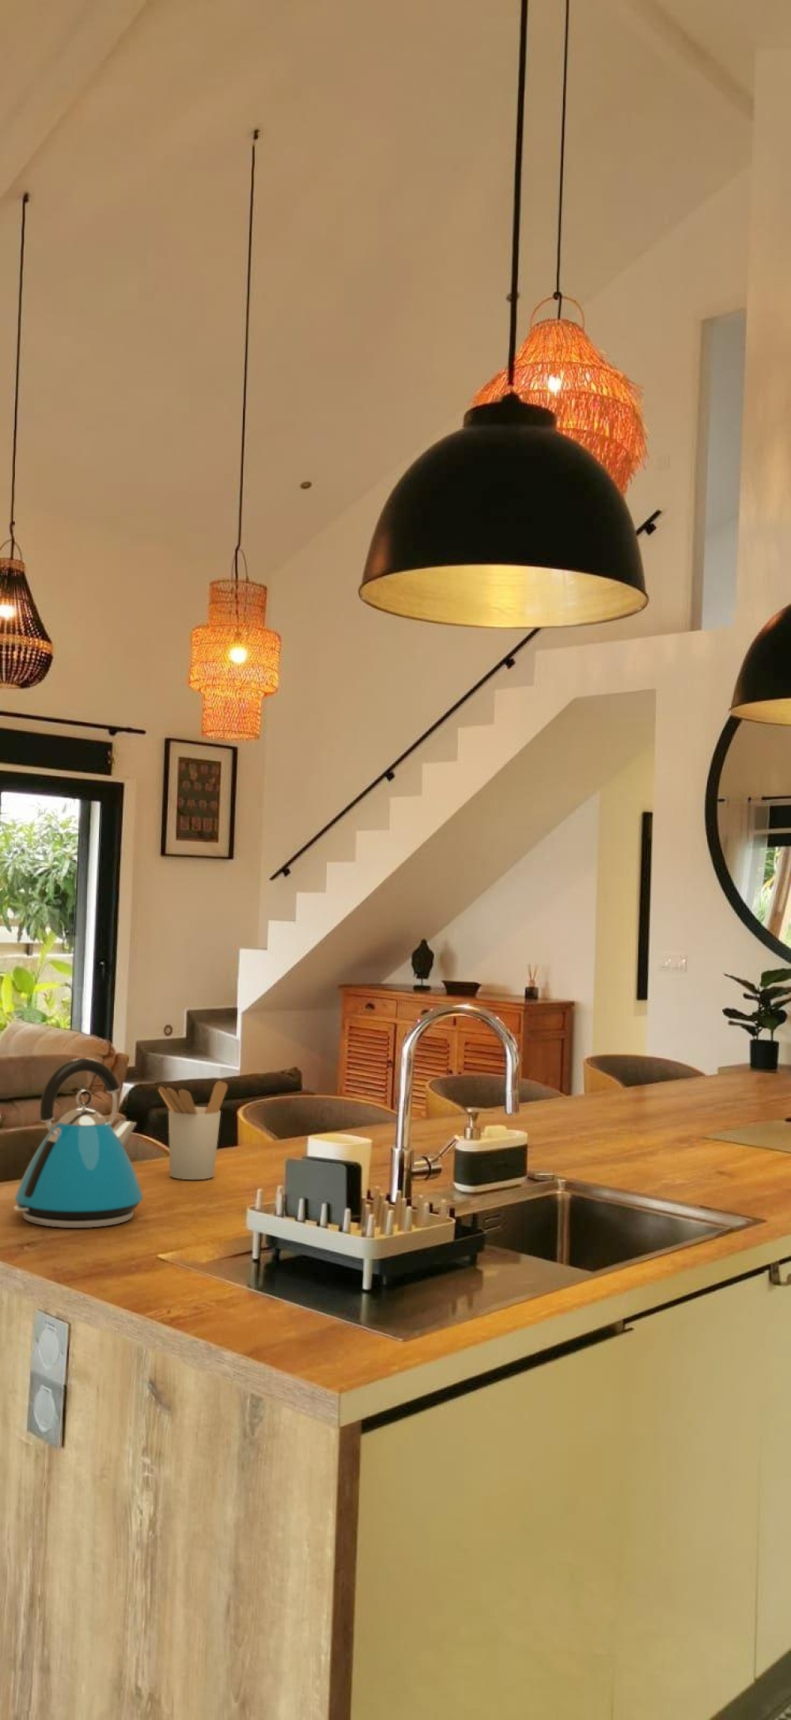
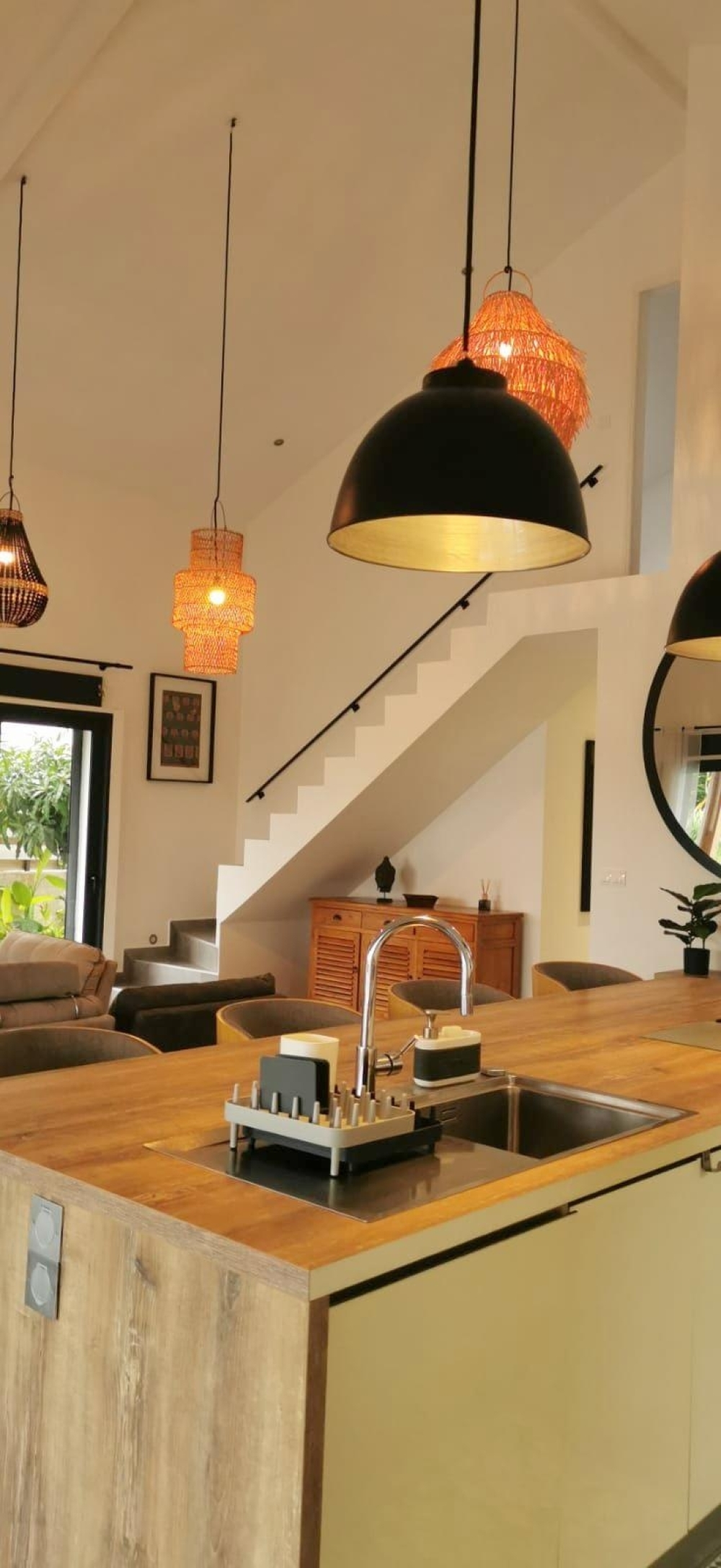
- kettle (78, 1136)
- utensil holder (188, 1129)
